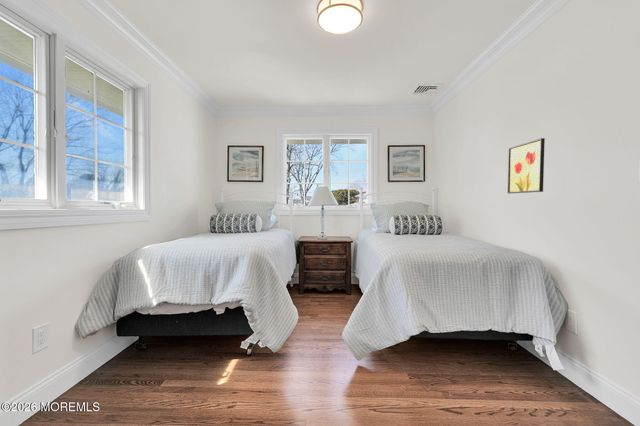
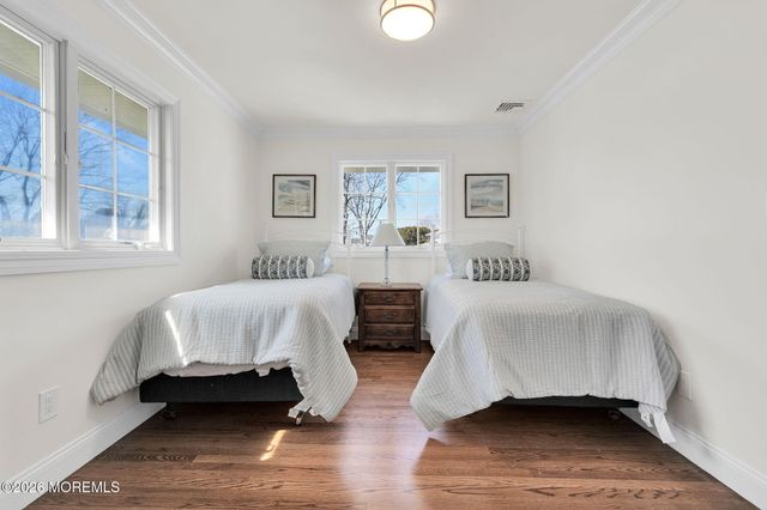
- wall art (525, 168)
